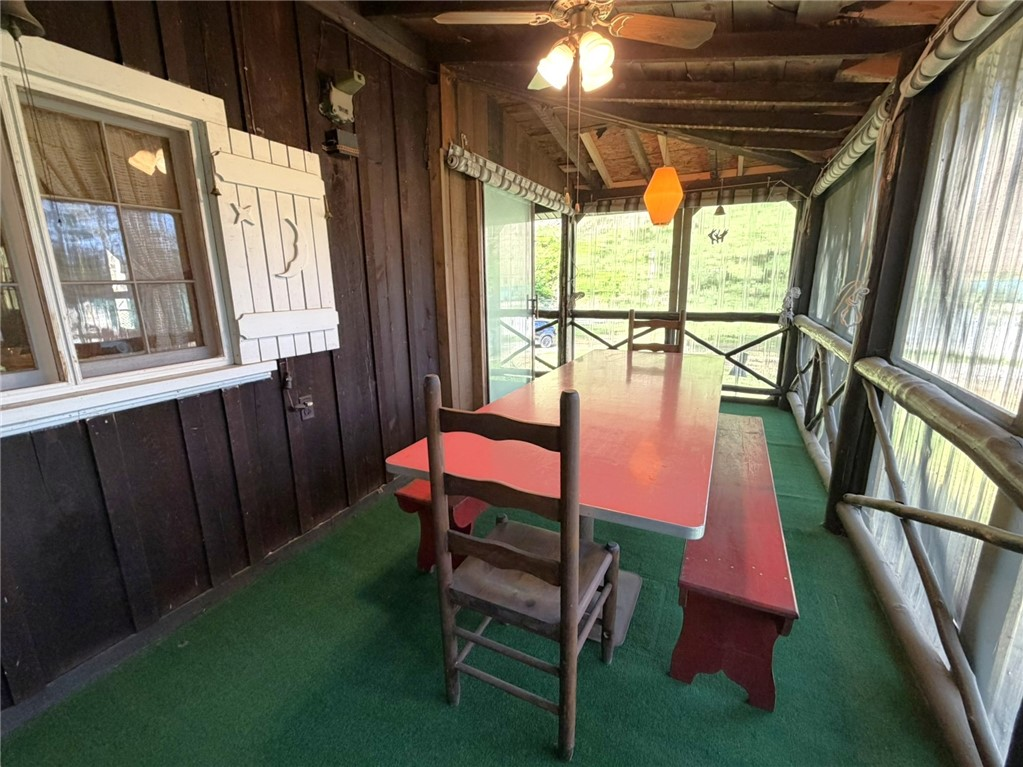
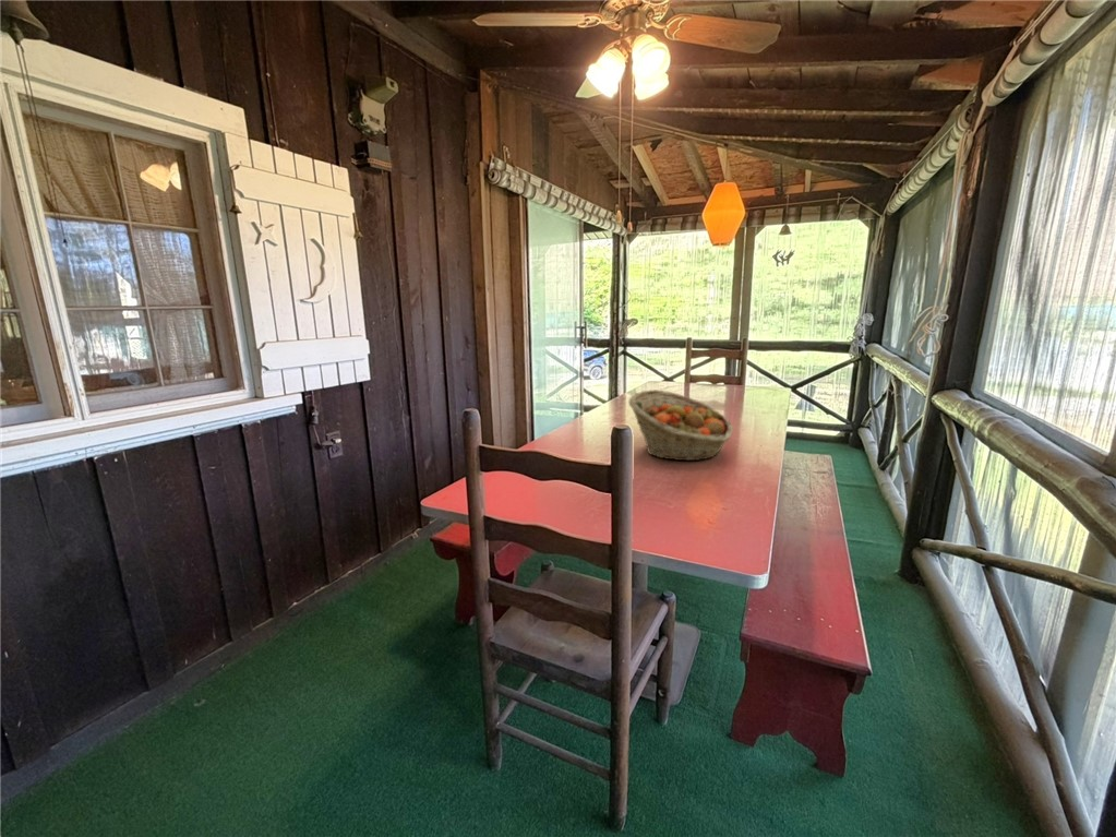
+ fruit basket (680, 422)
